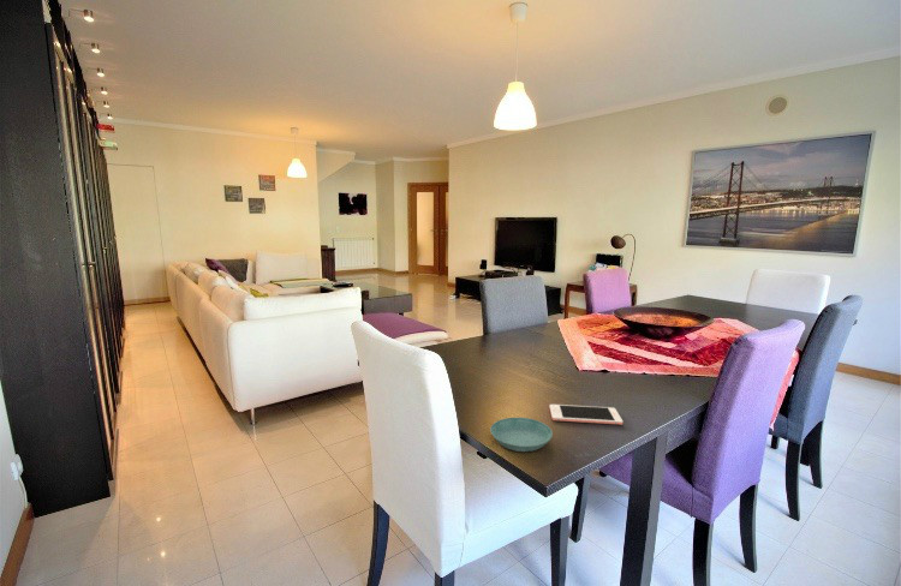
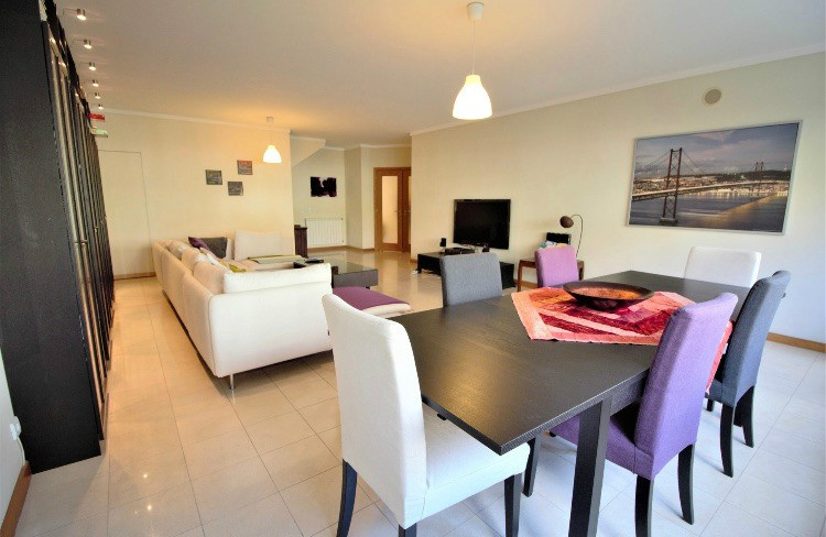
- cell phone (584, 413)
- saucer (520, 435)
